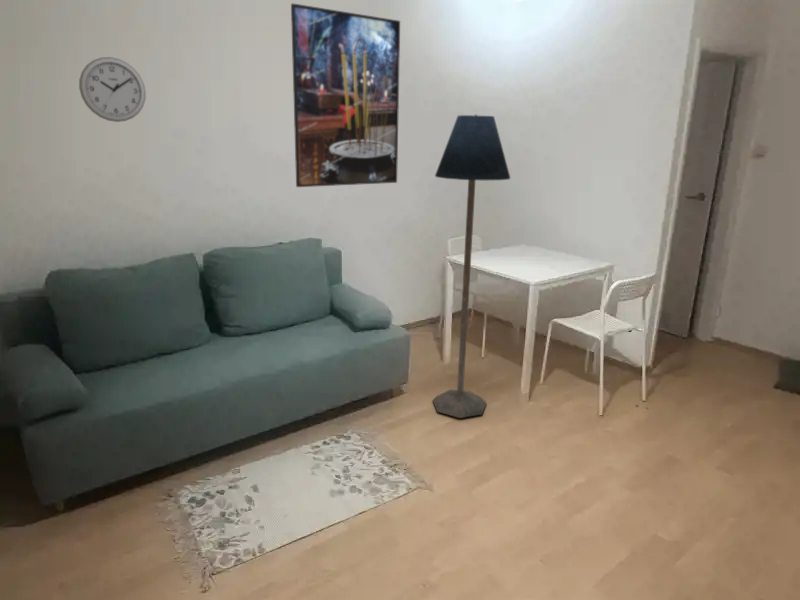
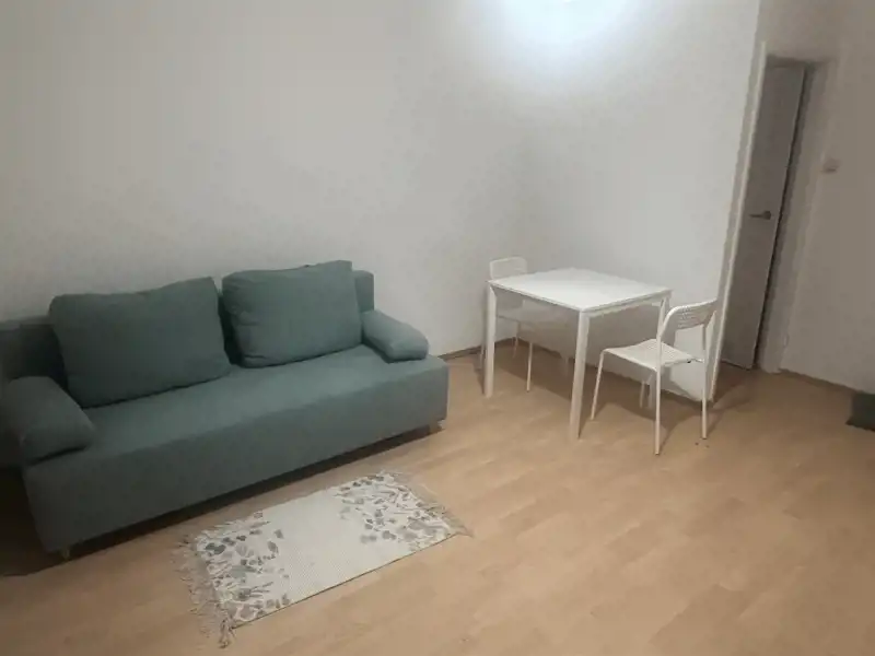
- wall clock (113, 89)
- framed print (349, 102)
- floor lamp (467, 270)
